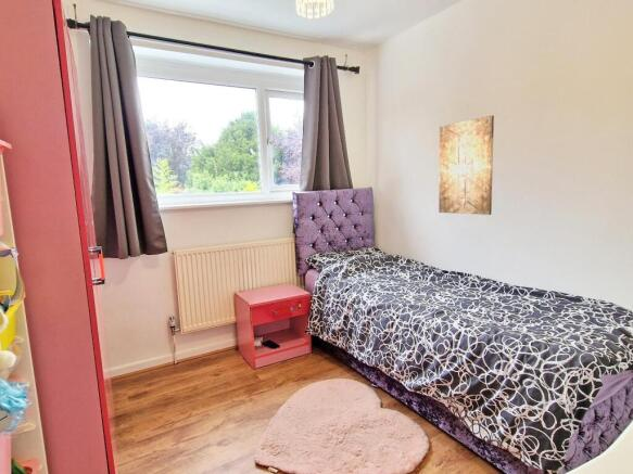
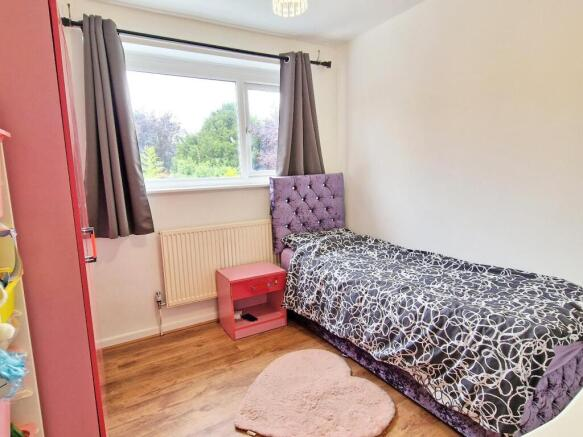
- wall art (464, 168)
